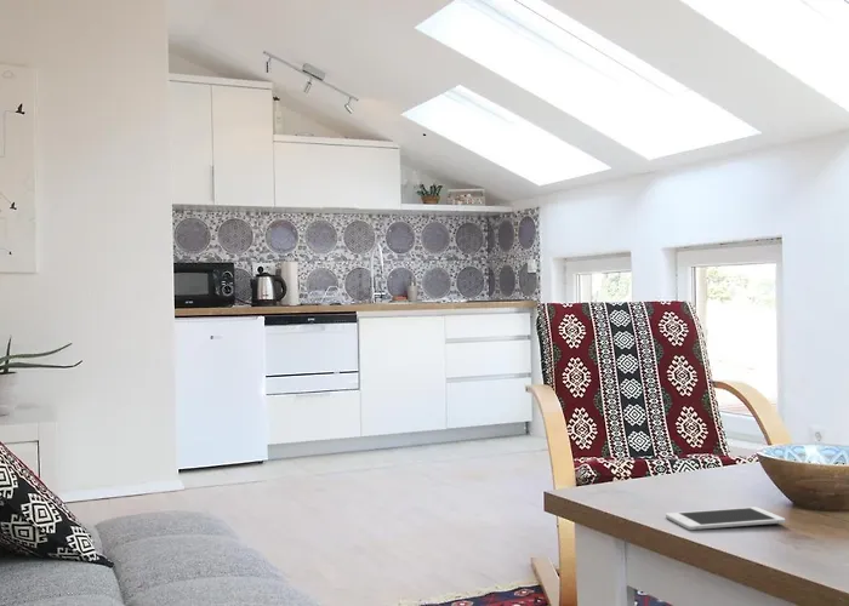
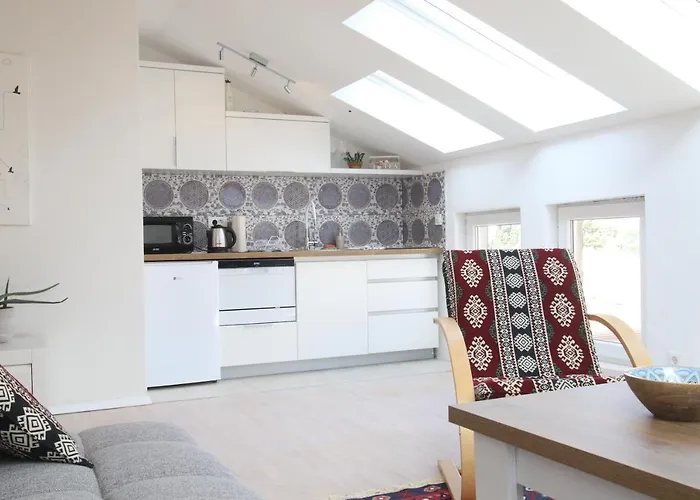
- cell phone (724, 518)
